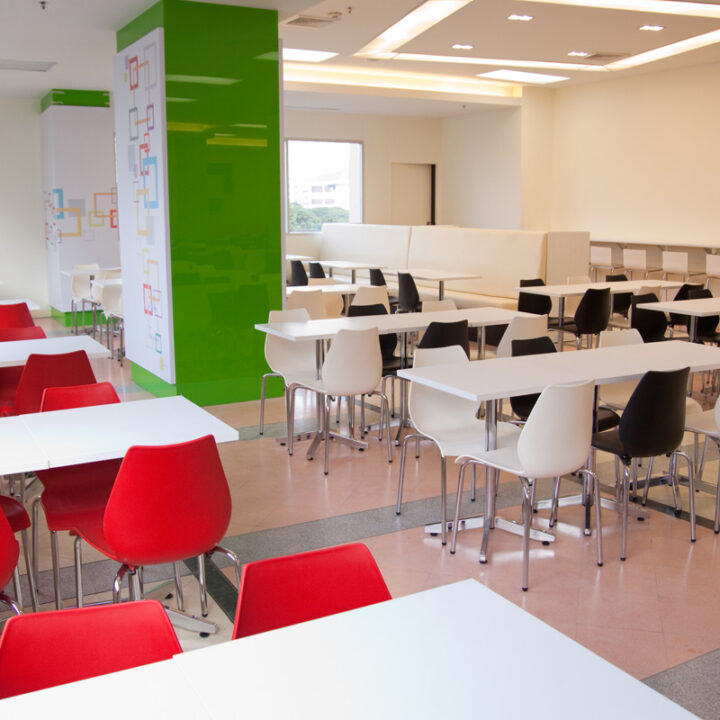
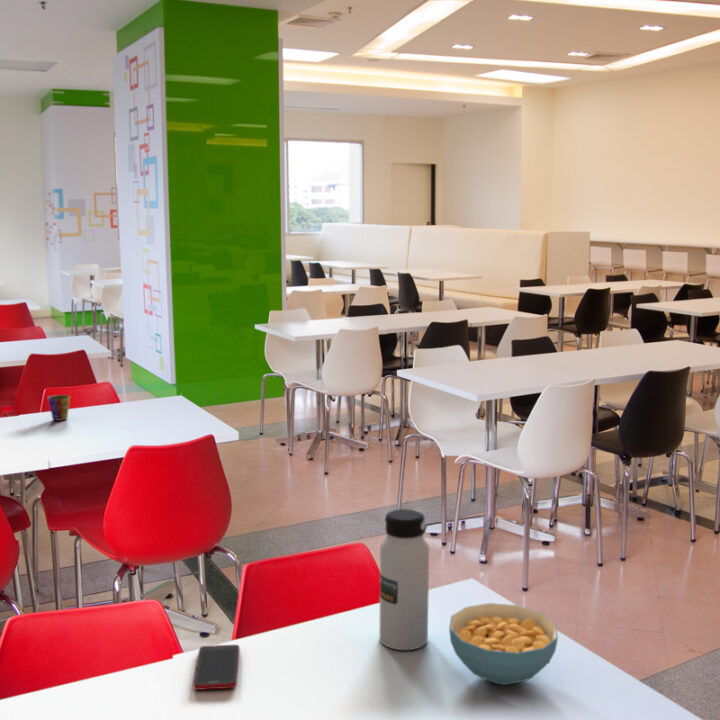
+ cereal bowl (502, 651)
+ cell phone (217, 666)
+ cup (58, 408)
+ water bottle (404, 577)
